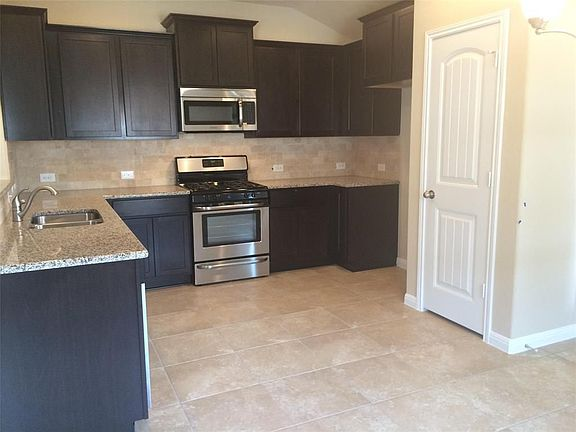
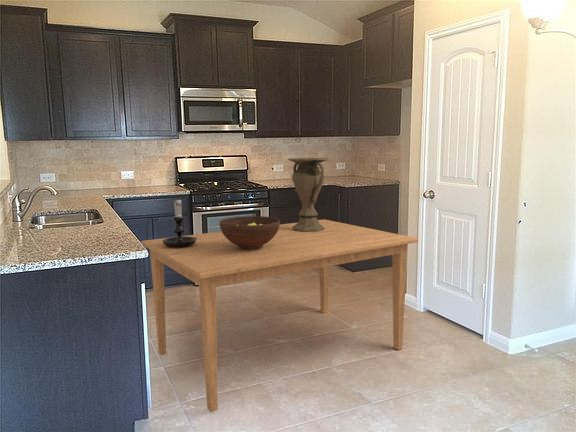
+ dining table (278, 275)
+ fruit bowl (250, 234)
+ vase (308, 194)
+ candle holder (178, 220)
